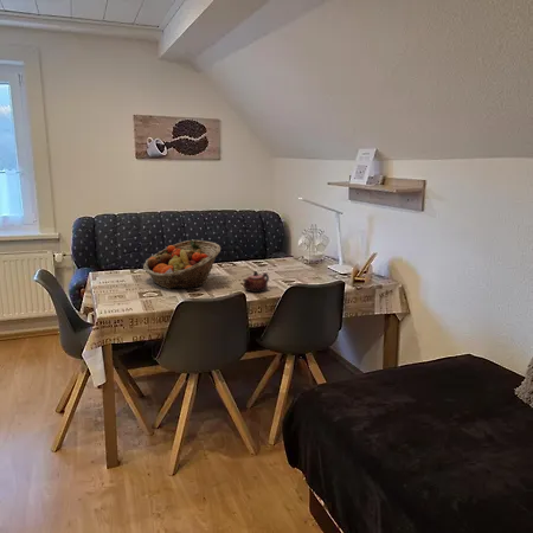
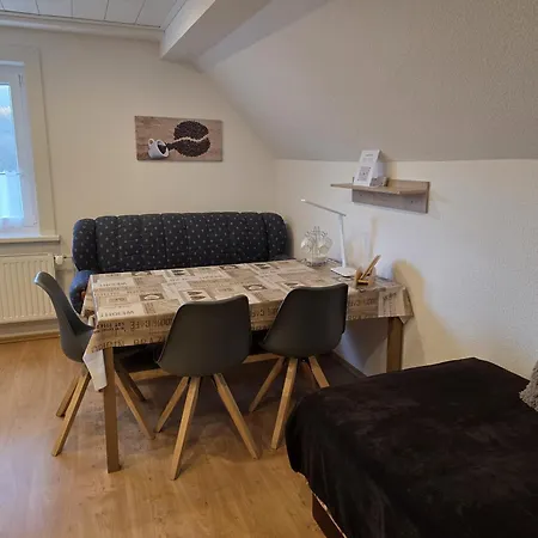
- teapot (256, 280)
- fruit basket (181, 263)
